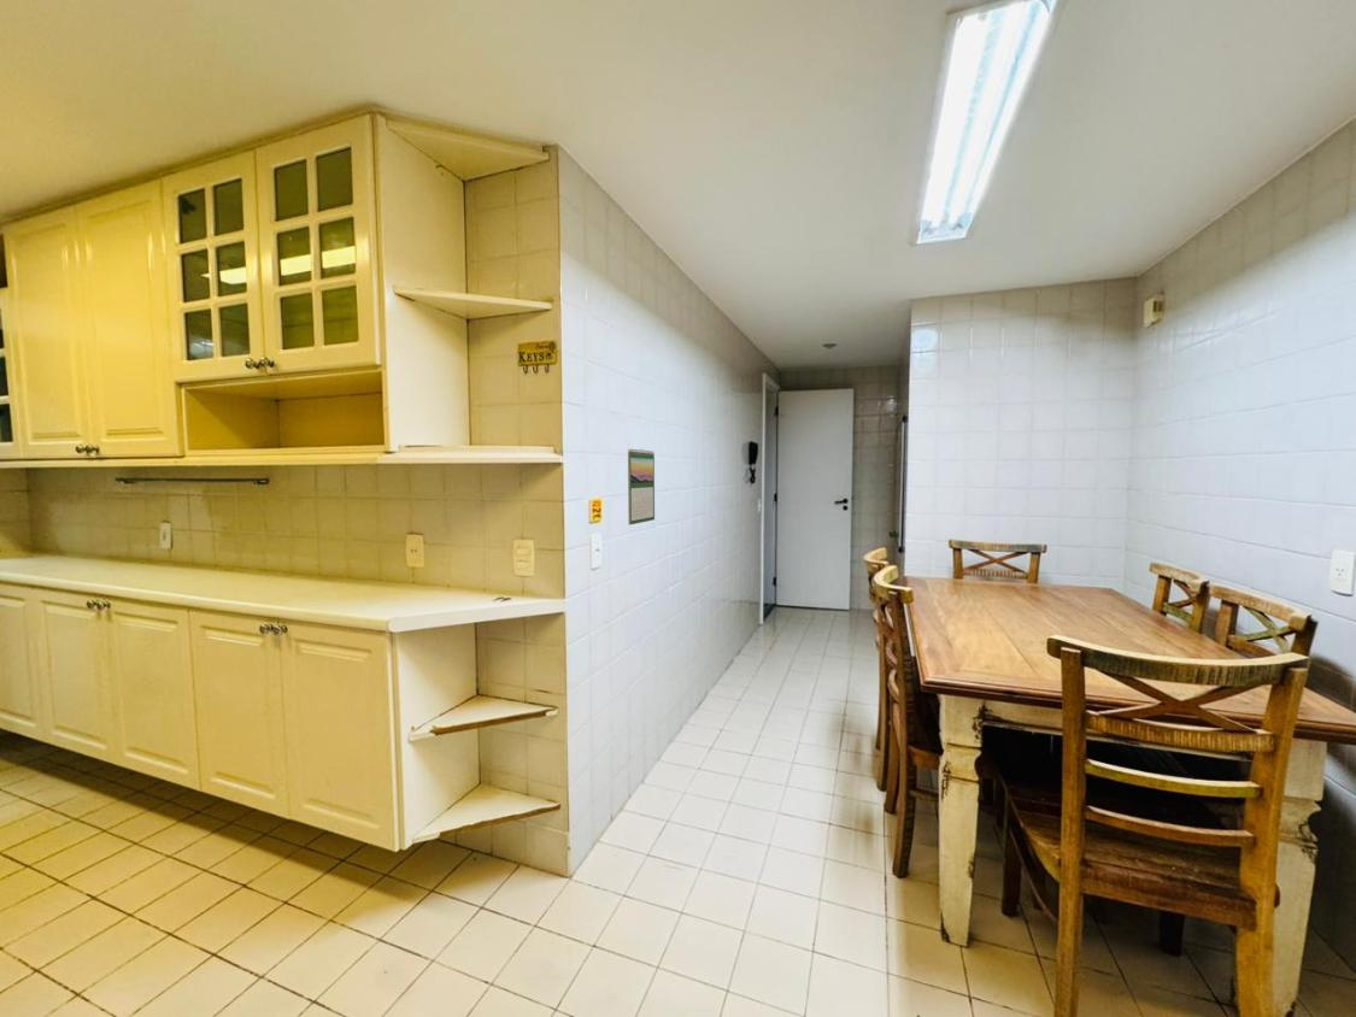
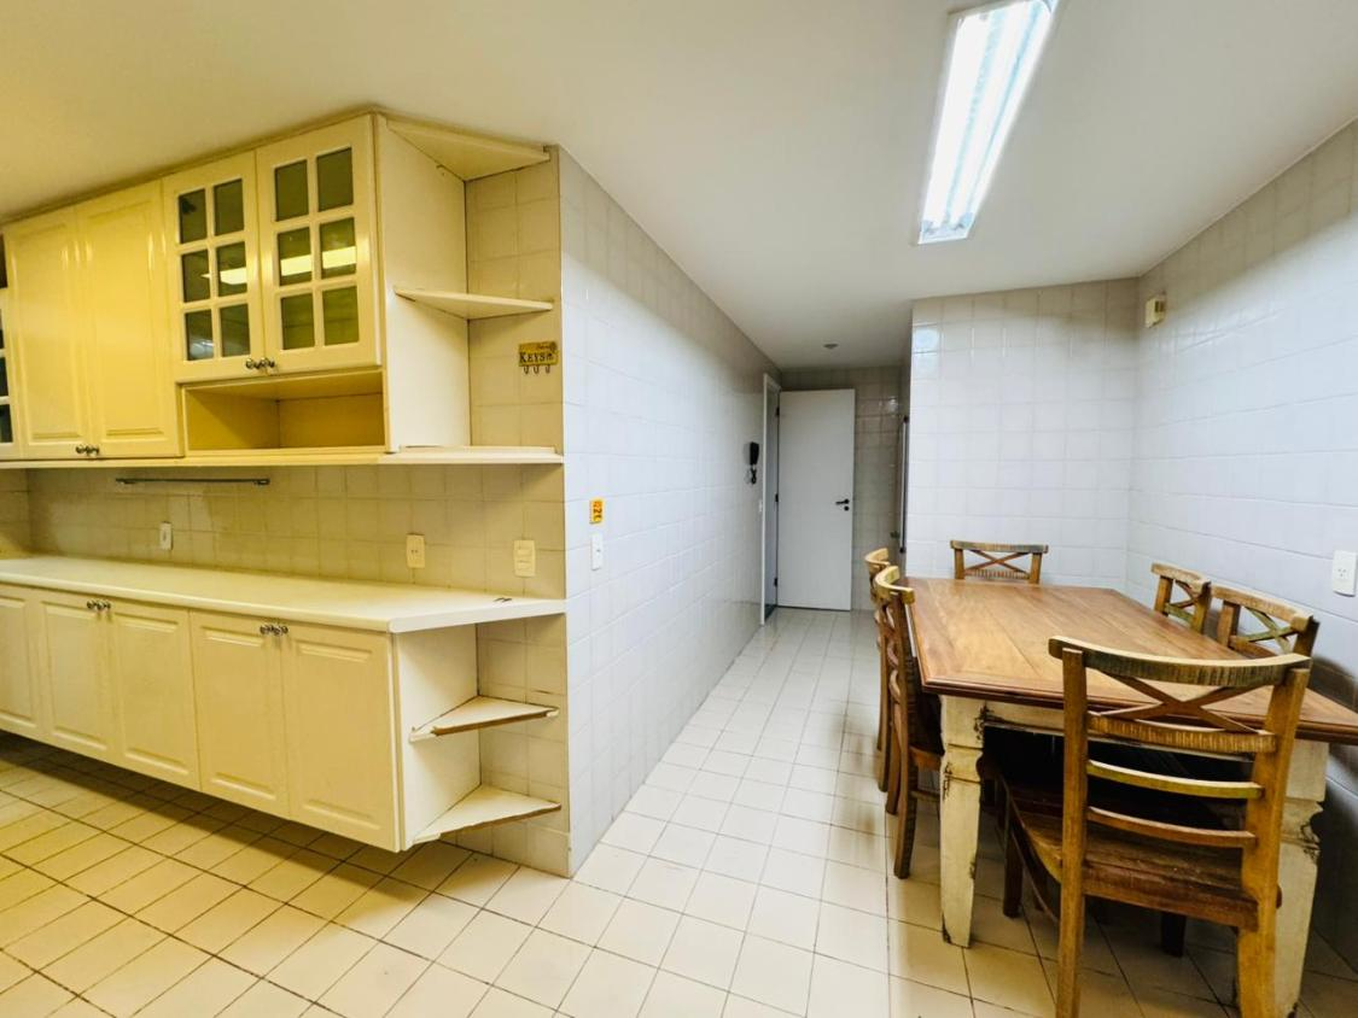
- calendar (641, 486)
